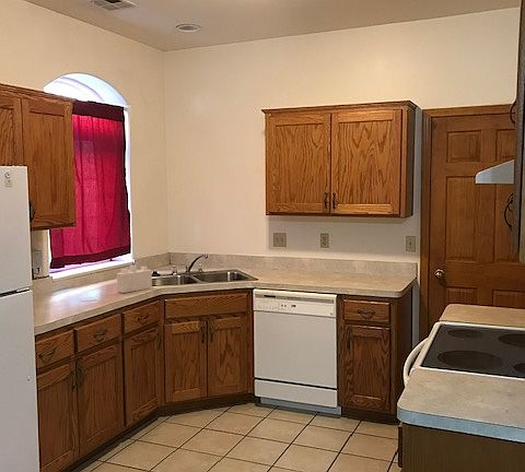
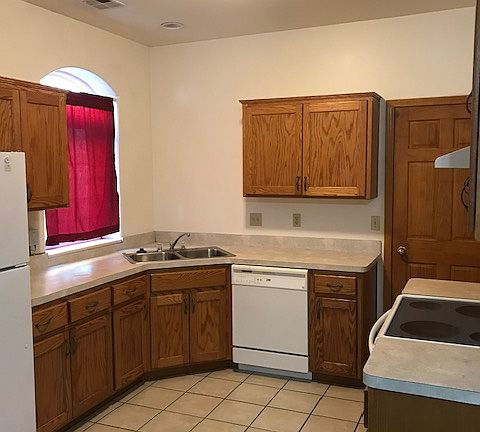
- camera (135, 278)
